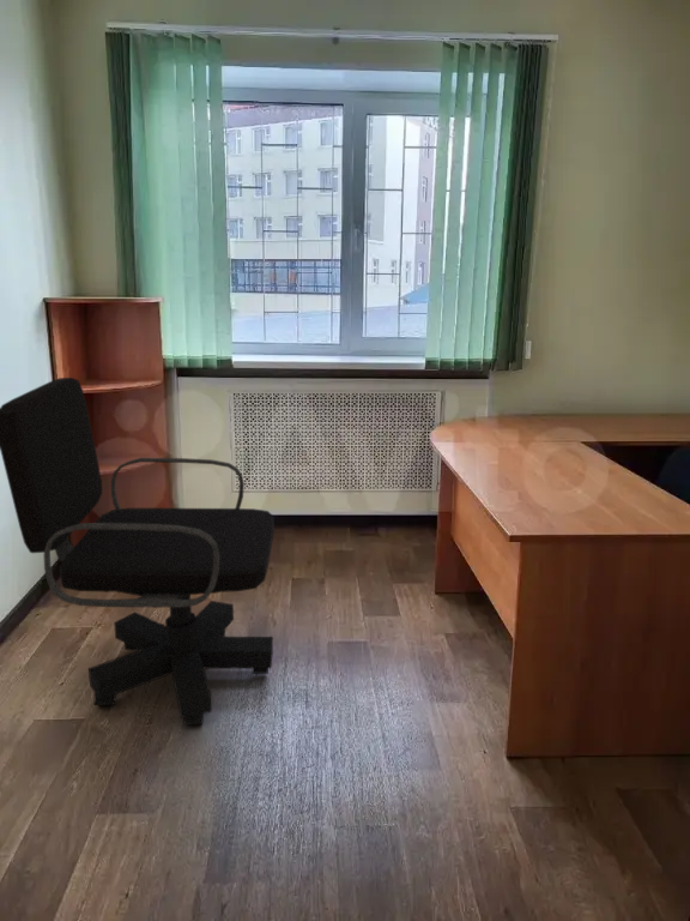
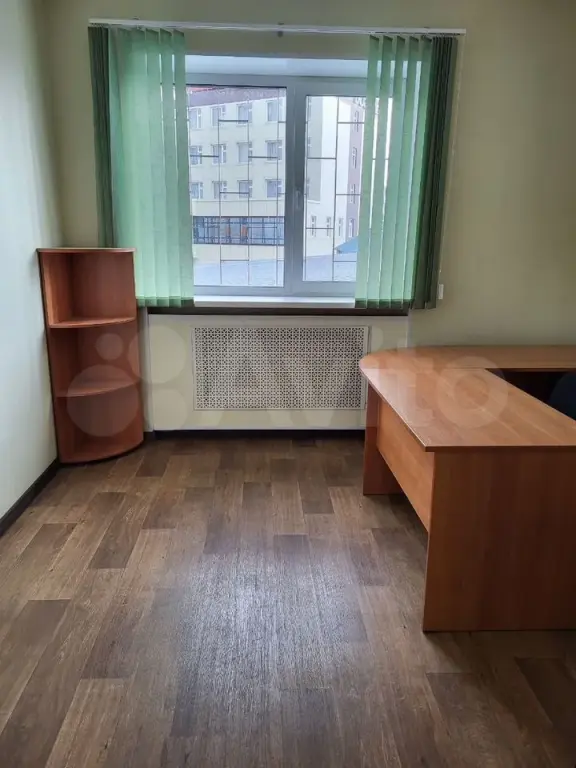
- office chair (159, 542)
